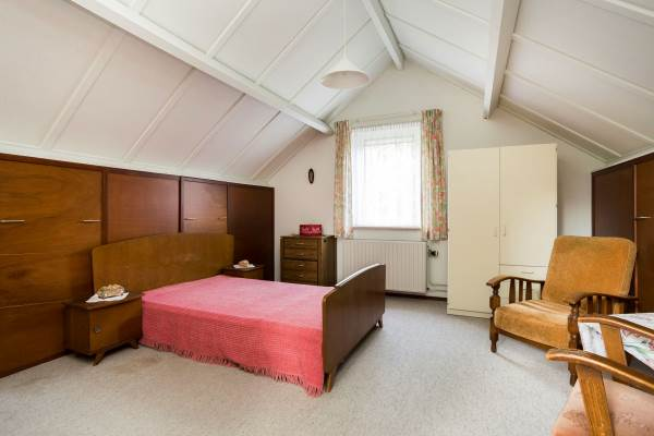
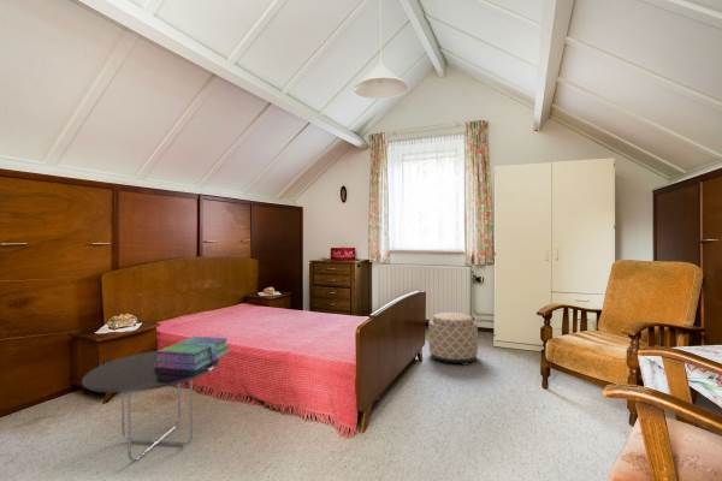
+ stack of books (194, 351)
+ ottoman (452, 335)
+ side table (153, 388)
